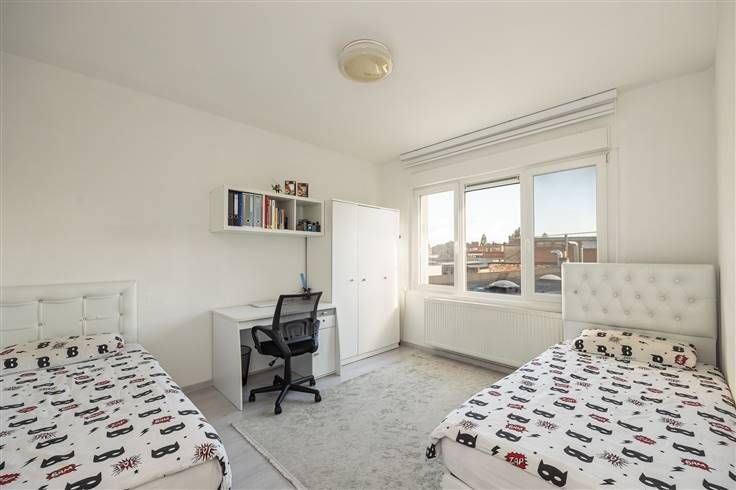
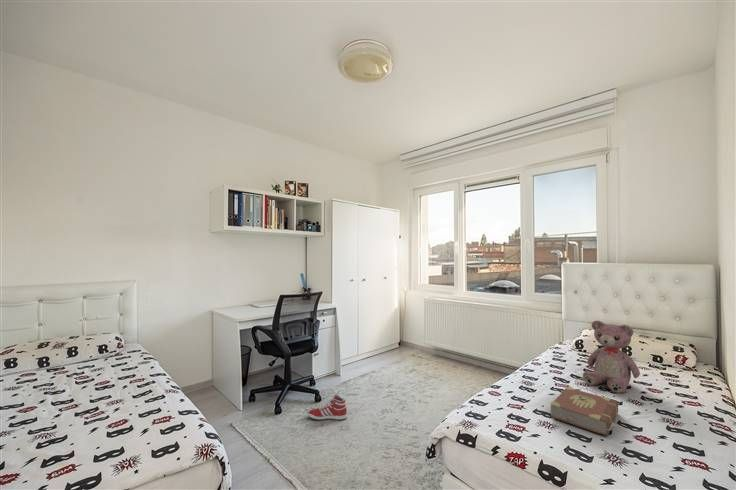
+ teddy bear (609, 354)
+ book (585, 400)
+ sneaker (327, 406)
